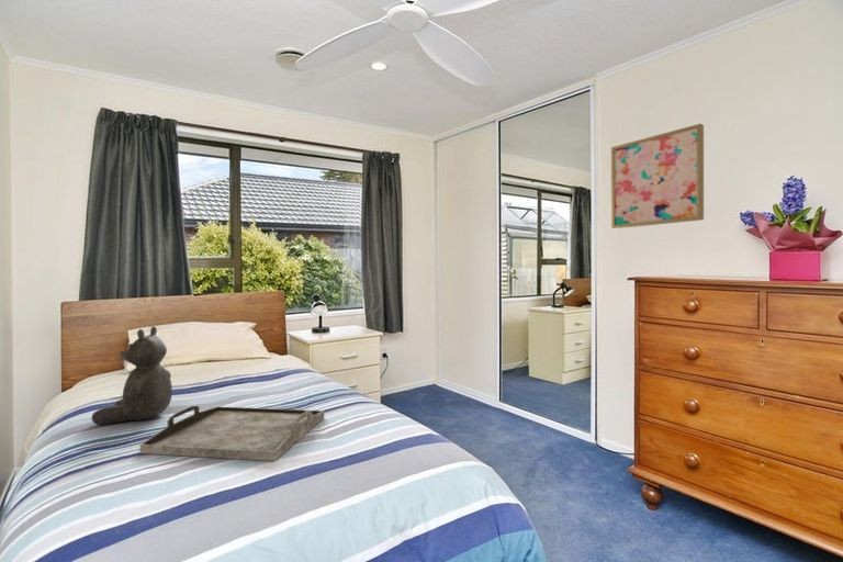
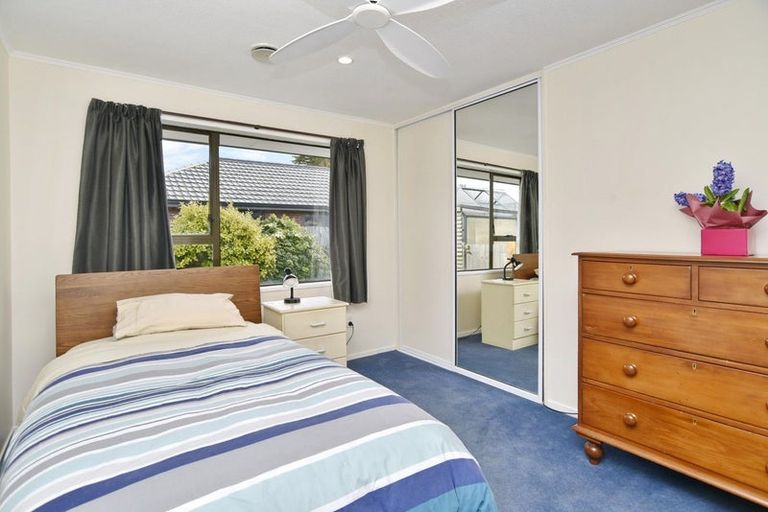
- serving tray (241, 423)
- wall art (653, 180)
- teddy bear (134, 372)
